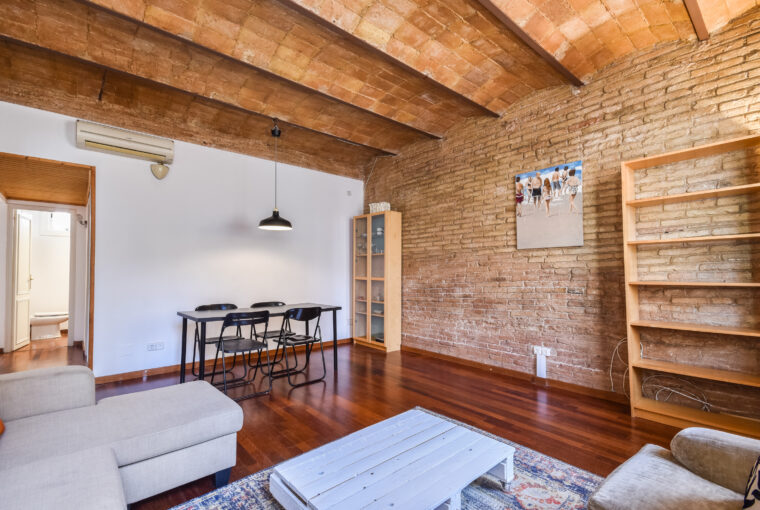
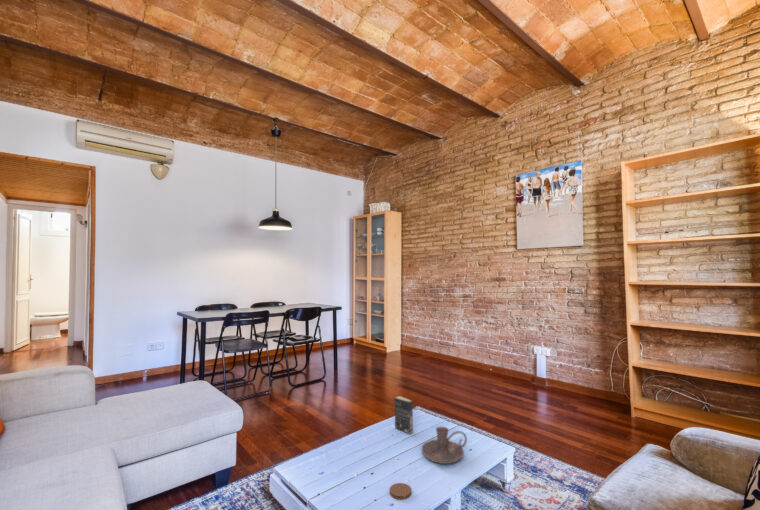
+ coaster (400, 491)
+ candle holder (446, 442)
+ book (403, 414)
